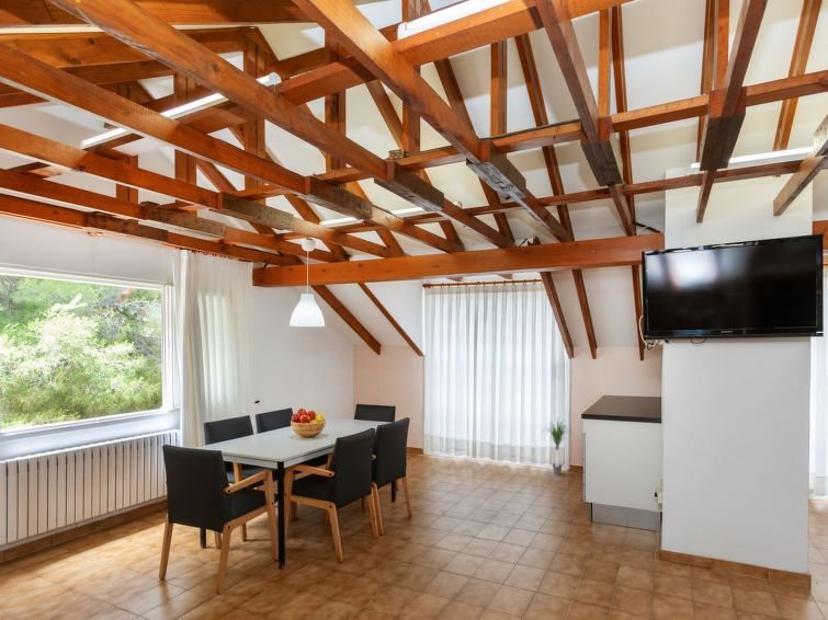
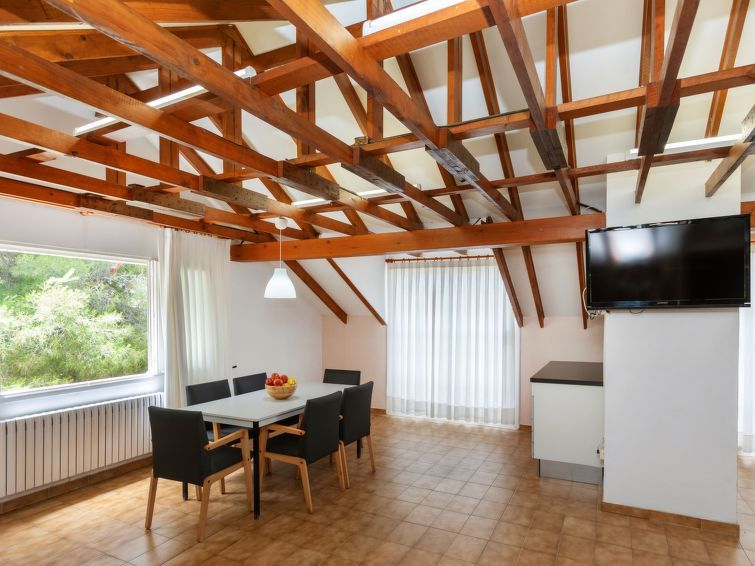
- potted plant (557, 444)
